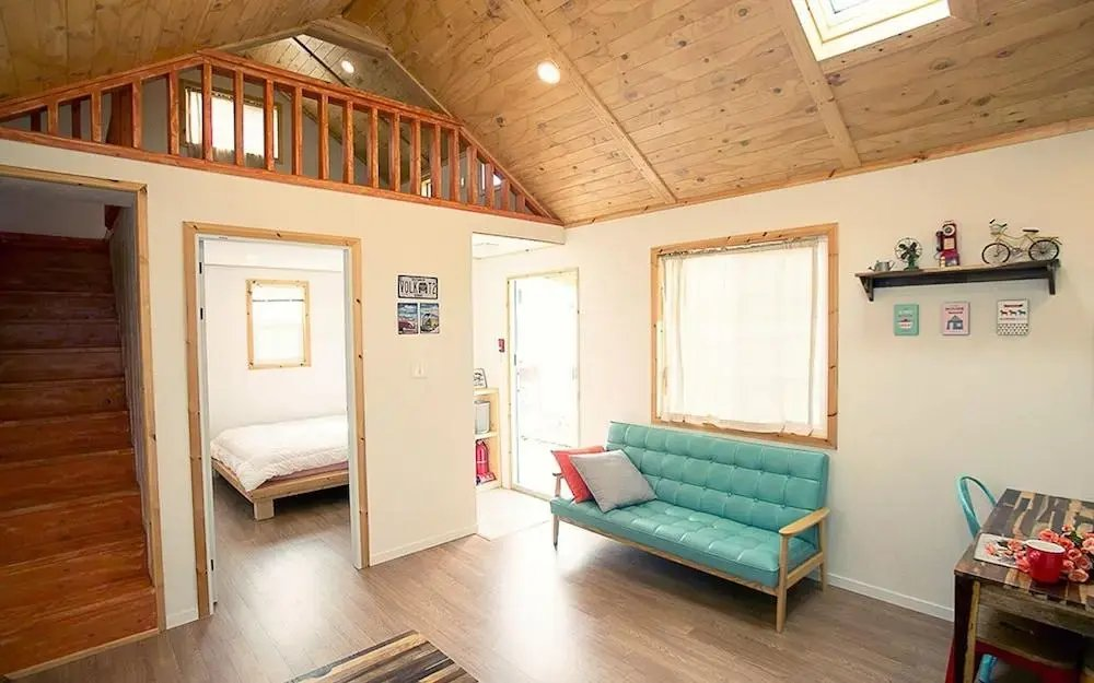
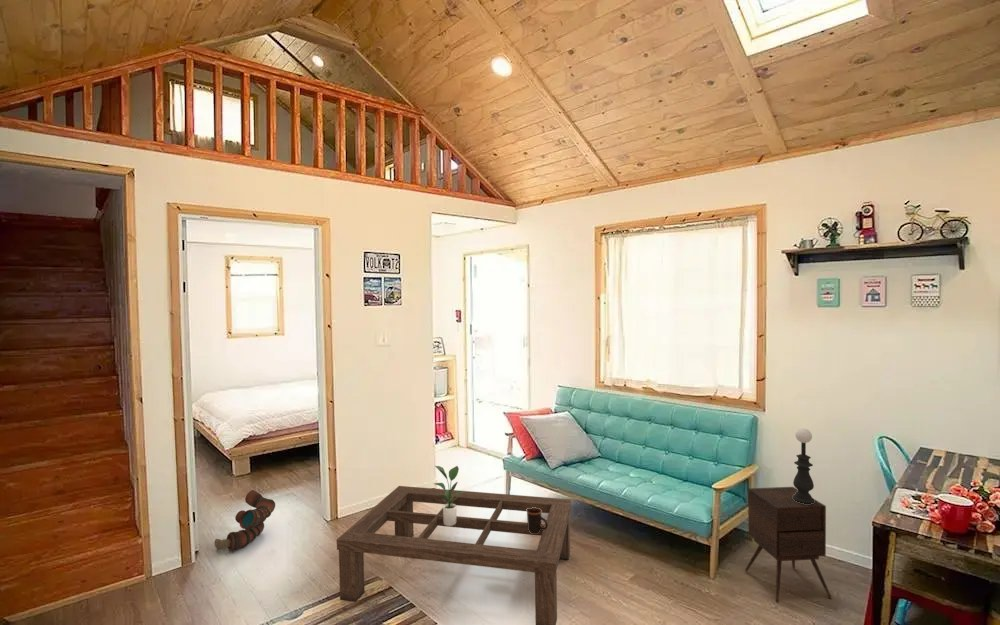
+ side table (786, 540)
+ coffee table (463, 545)
+ potted plant (450, 493)
+ boots (244, 521)
+ table lamp (803, 464)
+ mug (537, 521)
